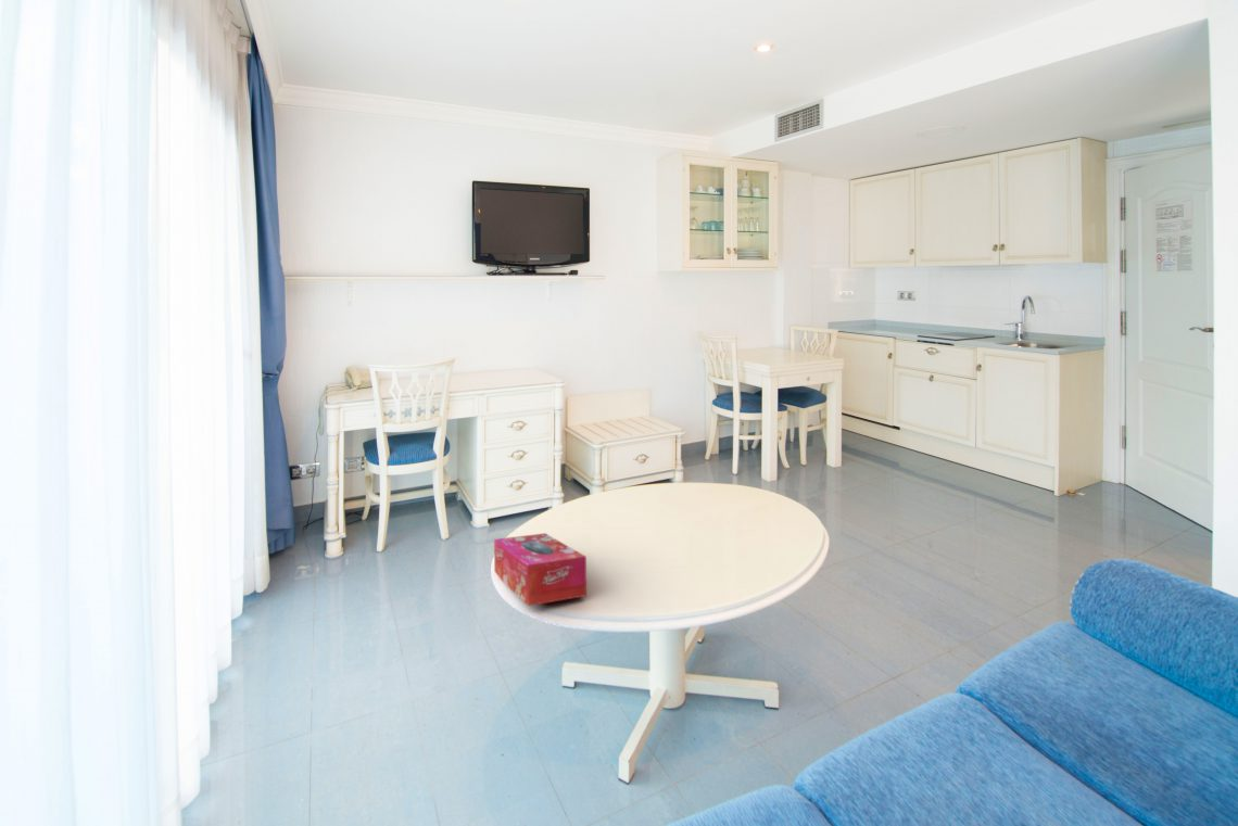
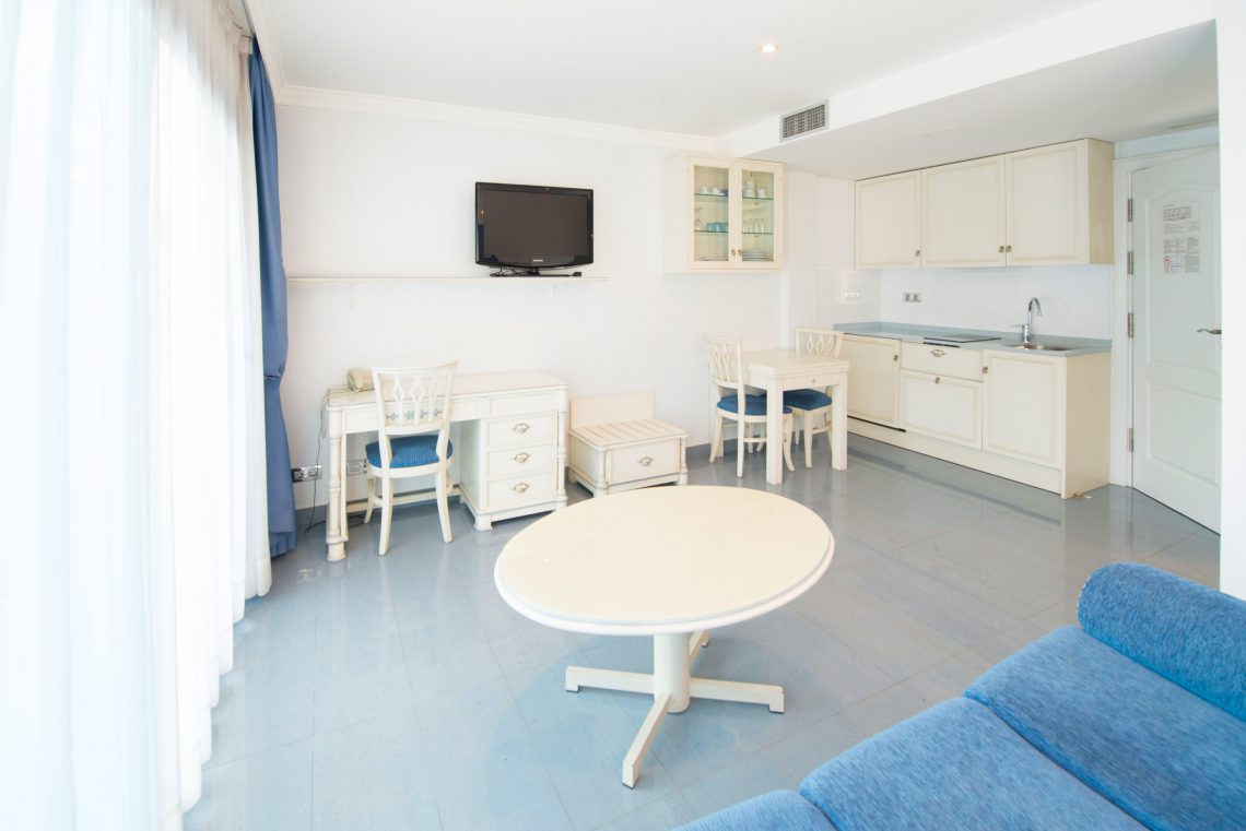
- tissue box (538, 566)
